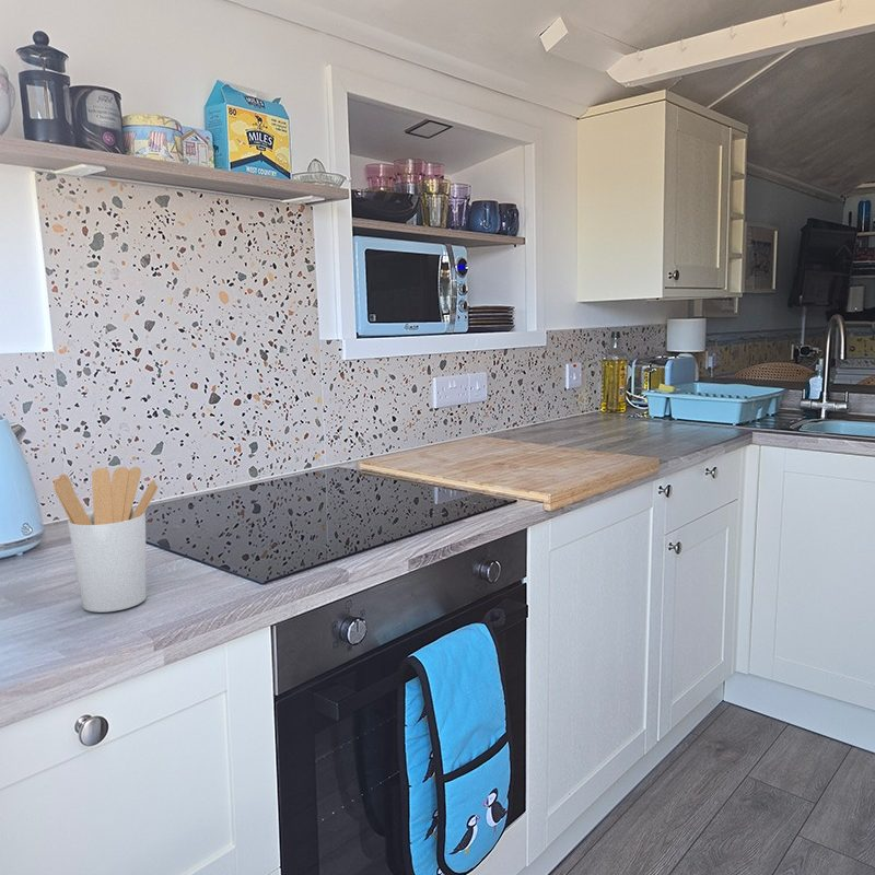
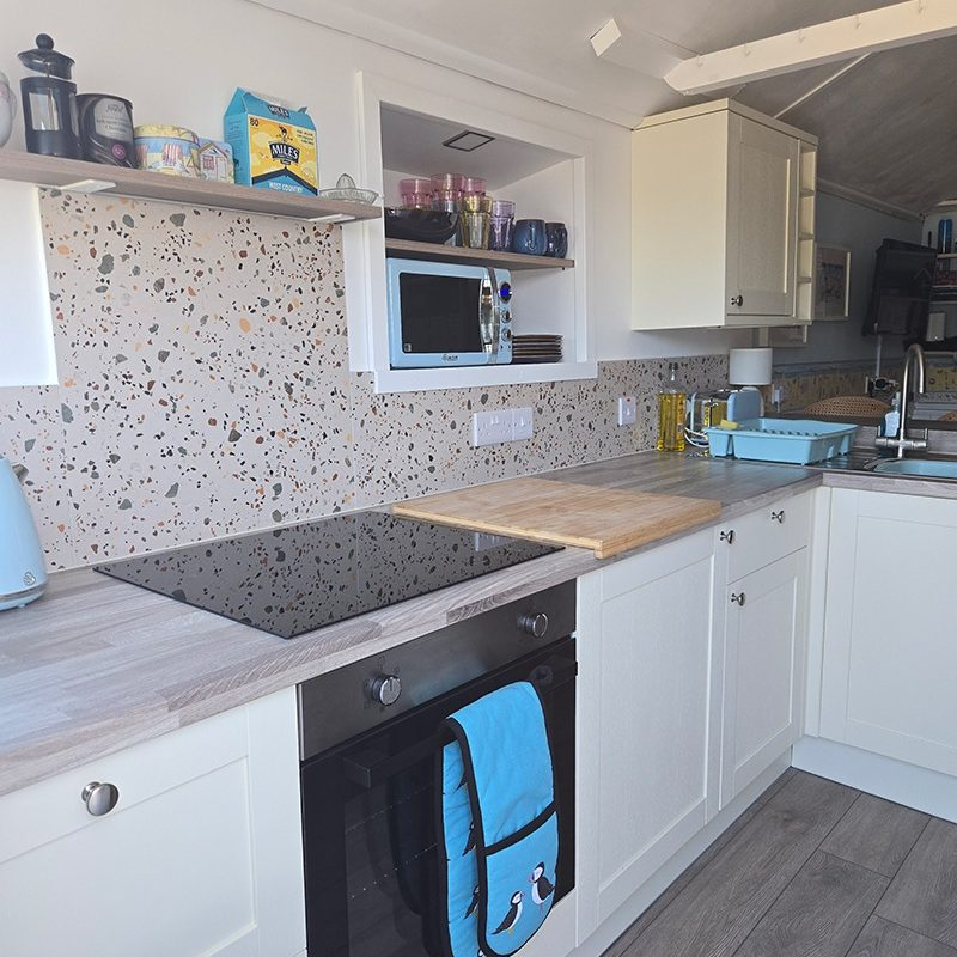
- utensil holder (113, 533)
